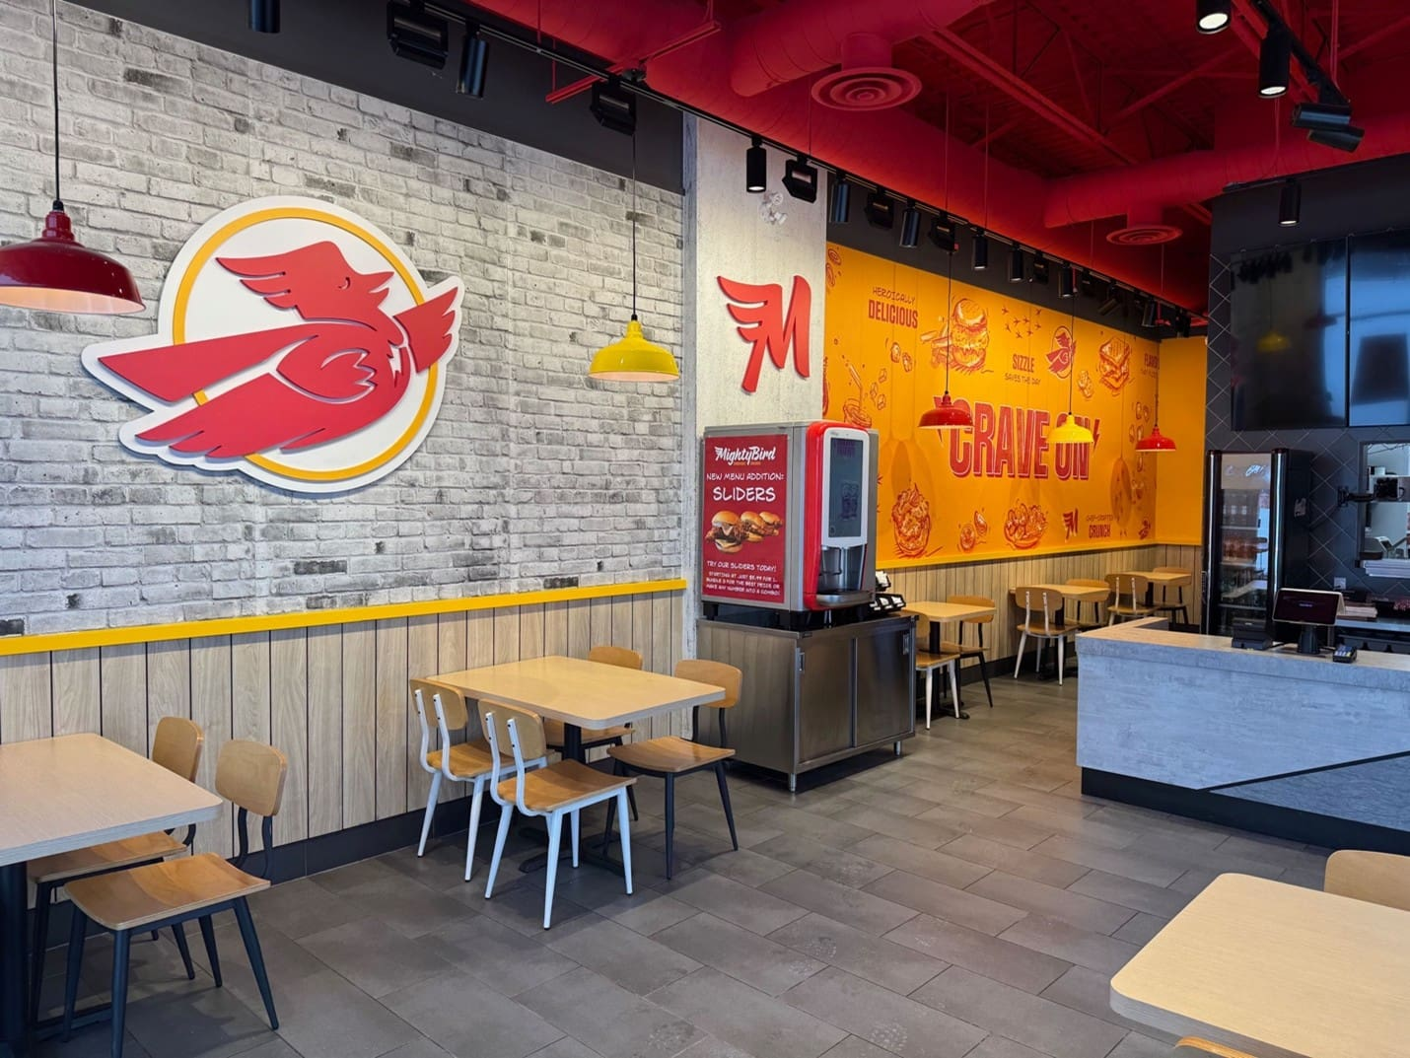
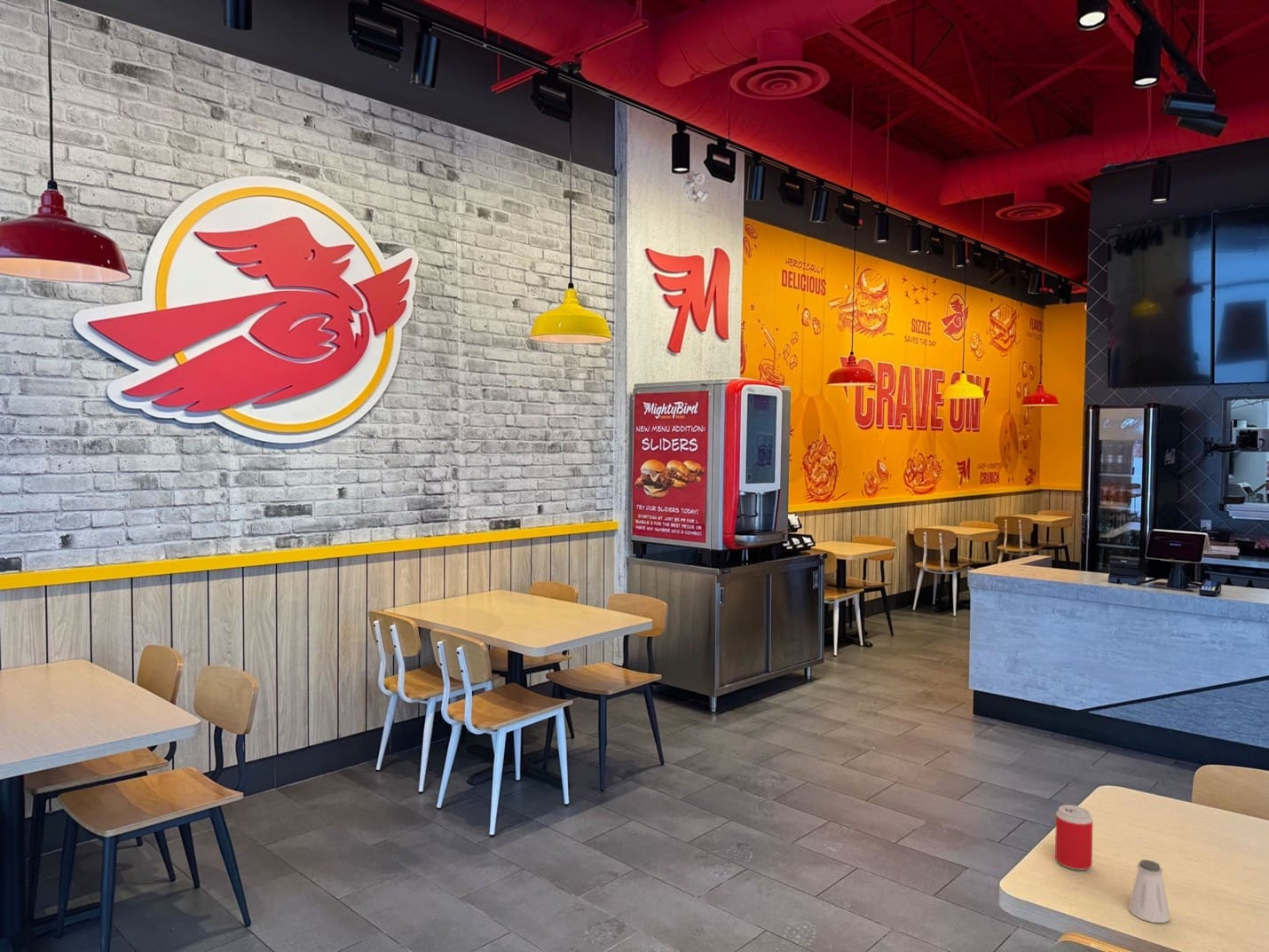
+ saltshaker (1149, 888)
+ beverage can (1074, 837)
